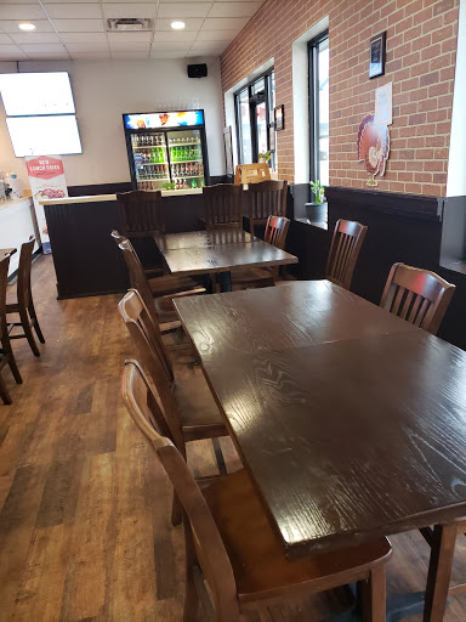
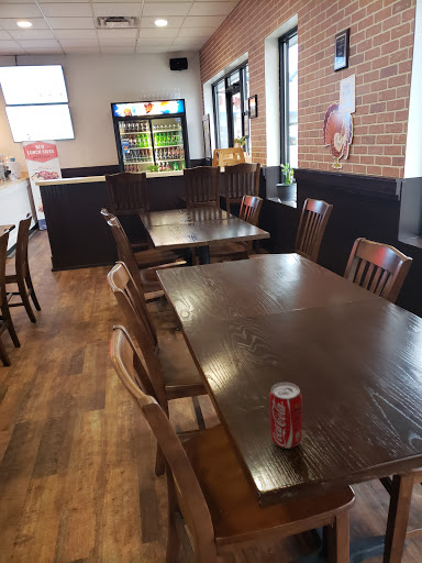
+ beverage can (286, 415)
